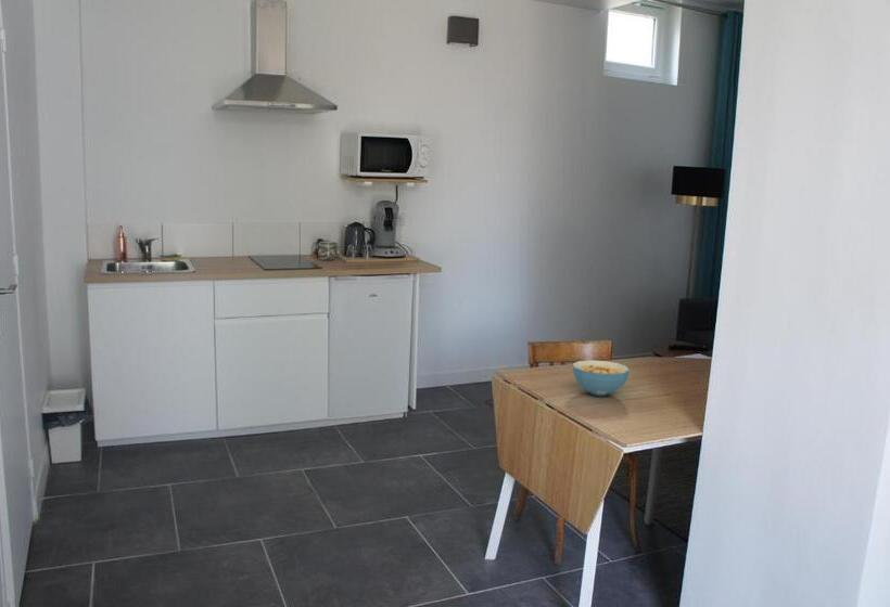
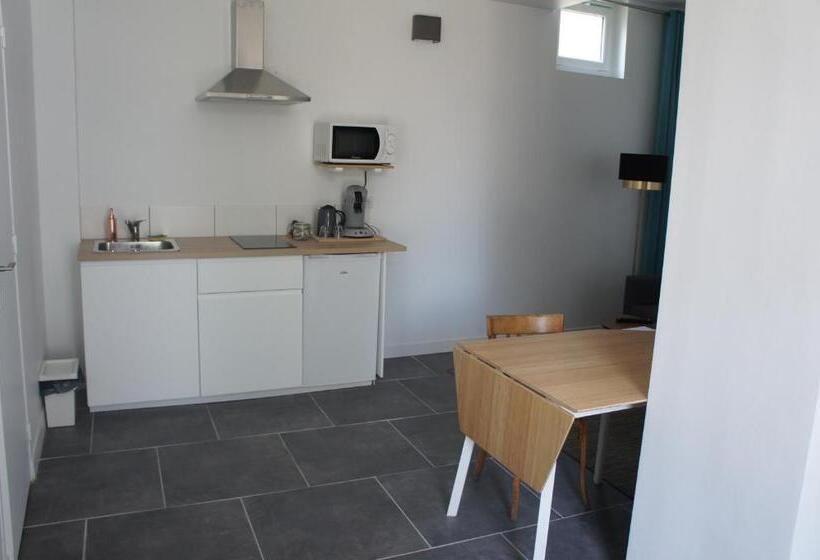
- cereal bowl (599, 379)
